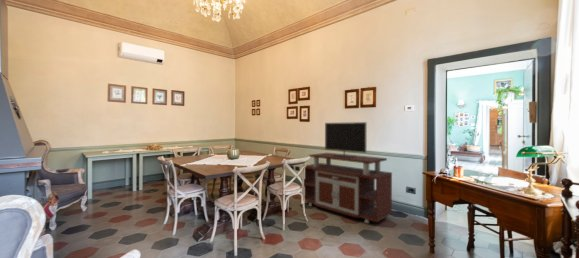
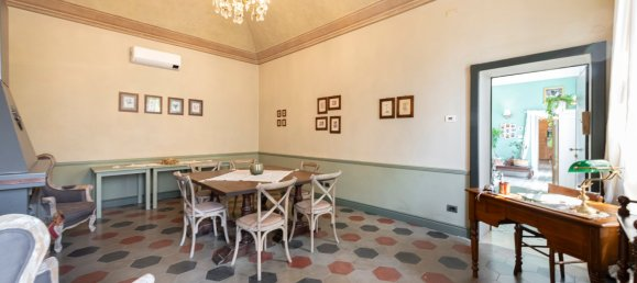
- tv stand (343, 166)
